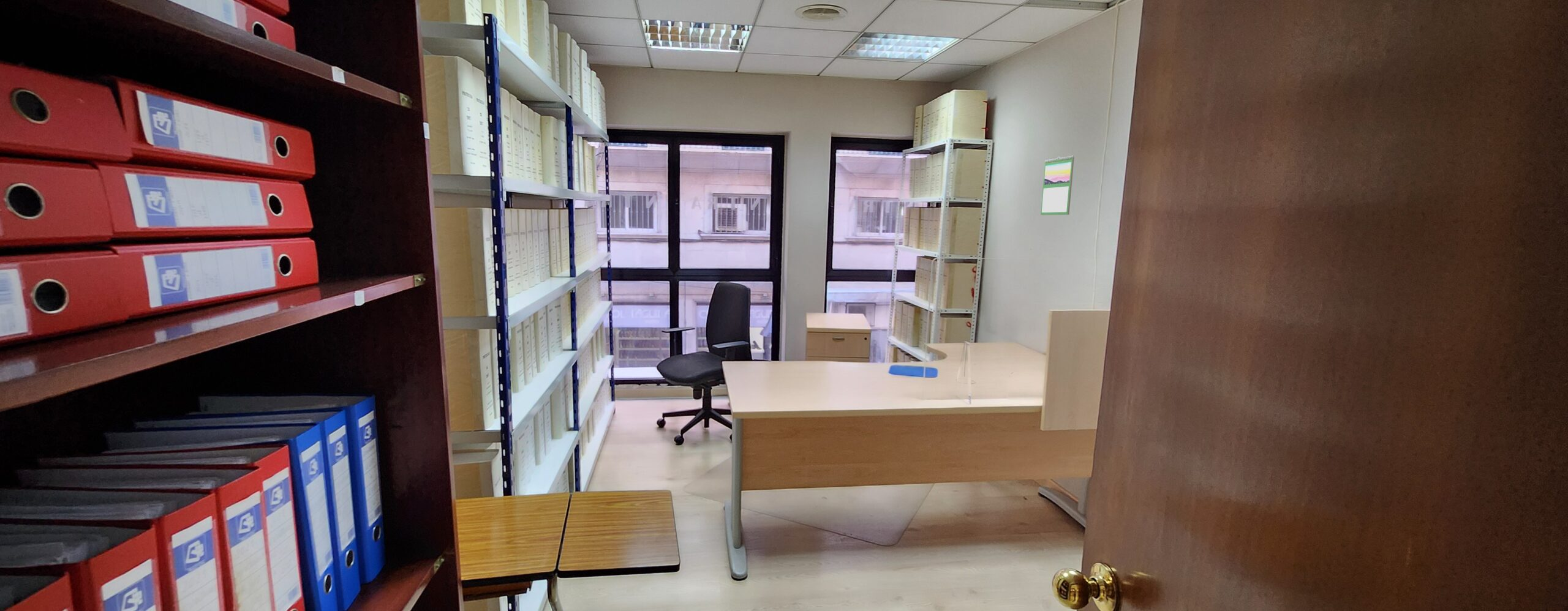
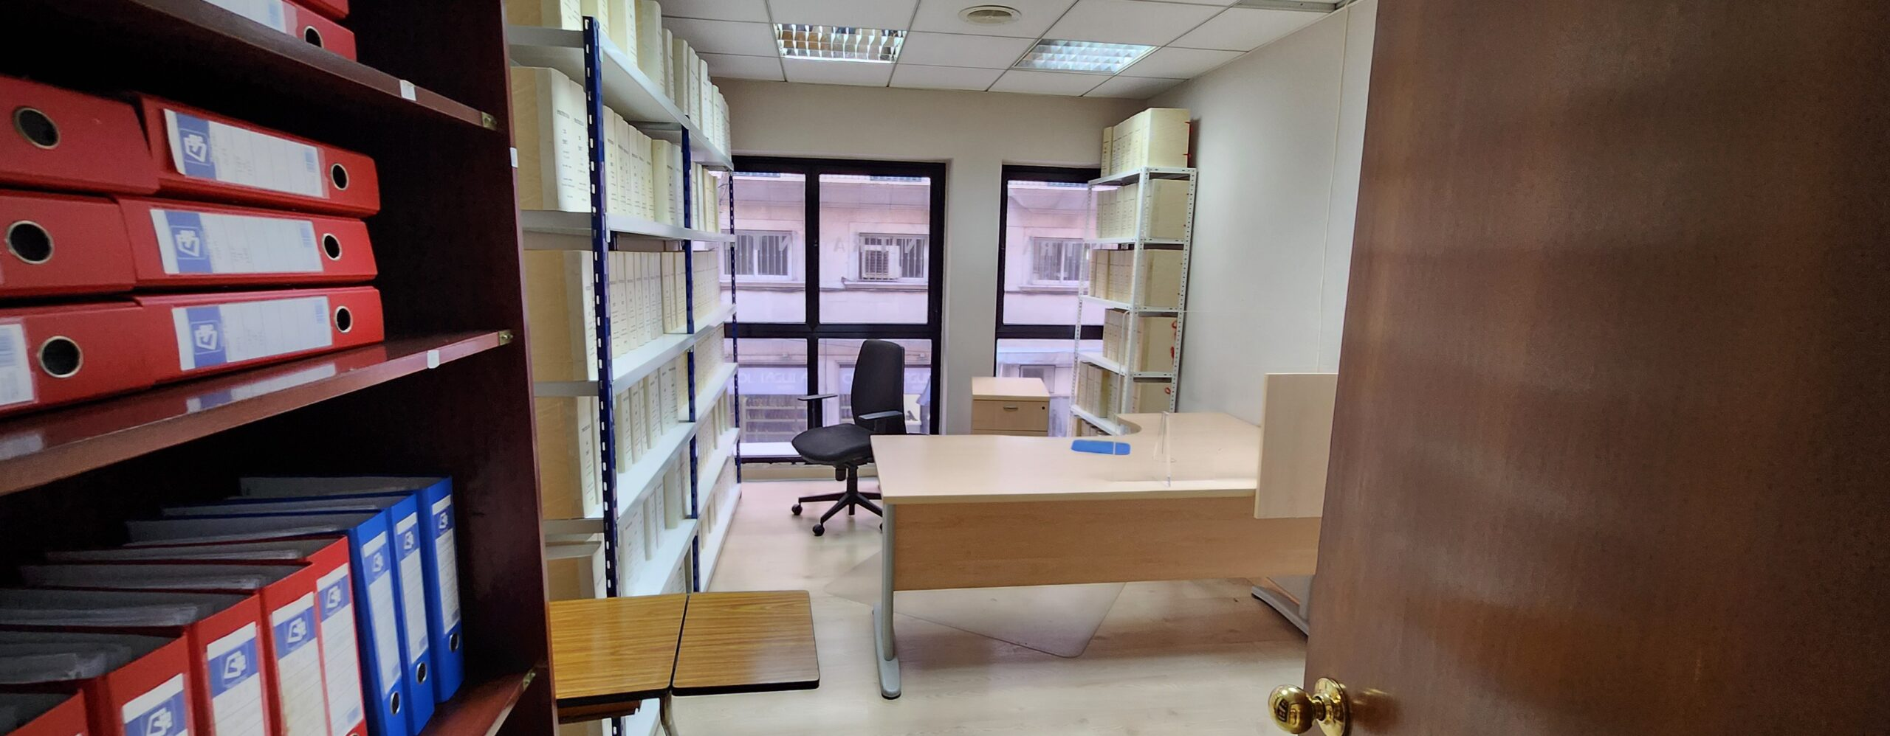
- calendar (1057, 186)
